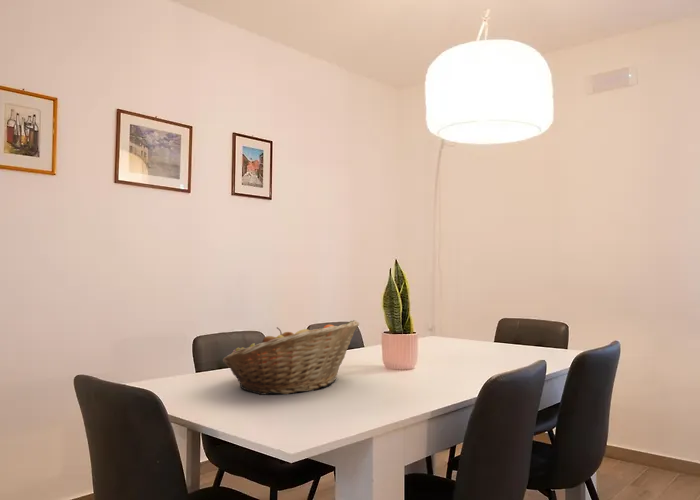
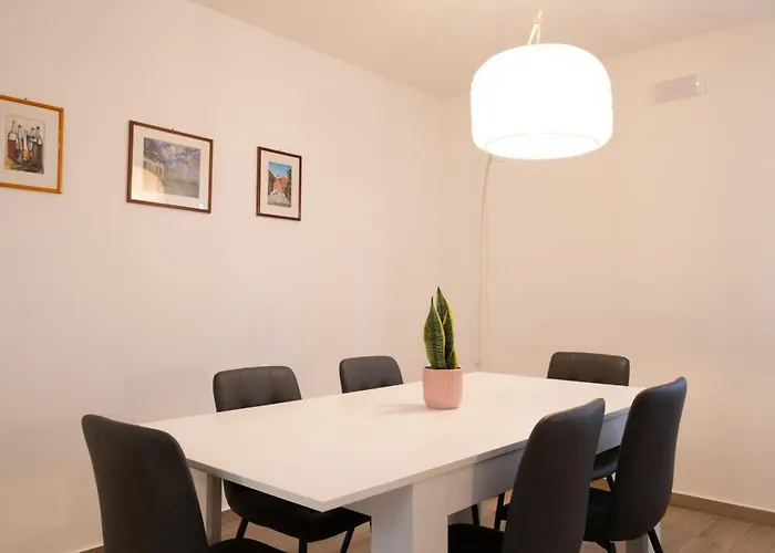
- fruit basket (294, 352)
